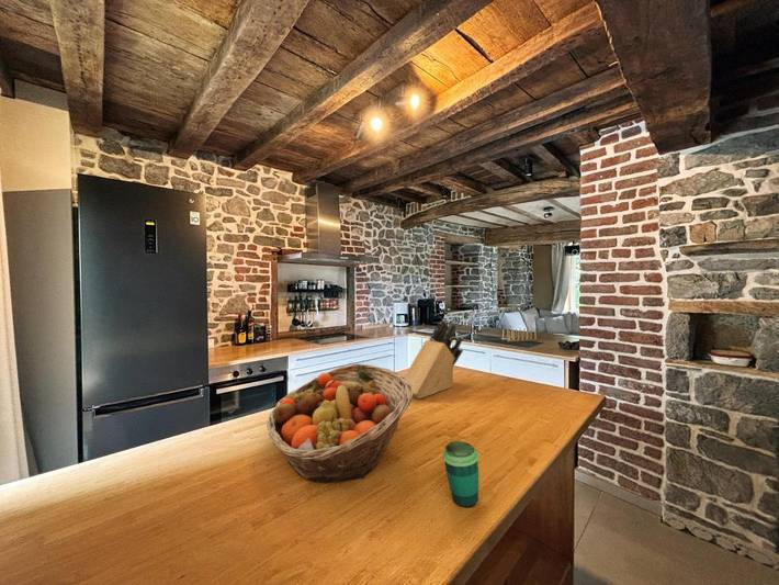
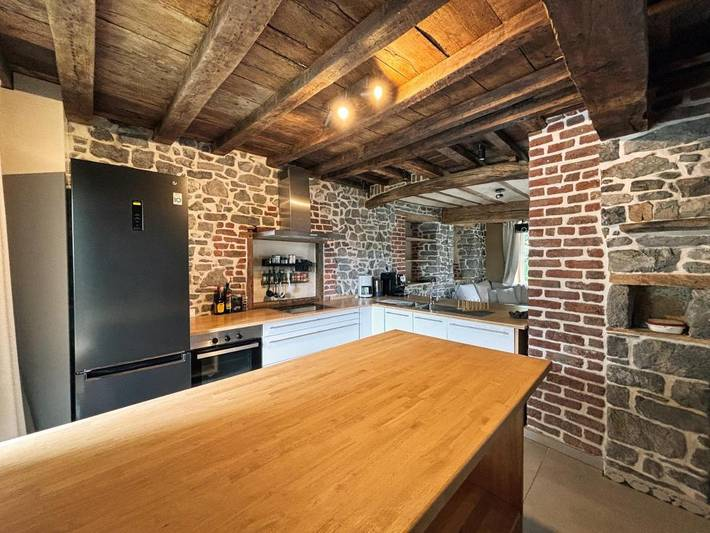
- fruit basket (339, 413)
- knife block (432, 355)
- cup (460, 473)
